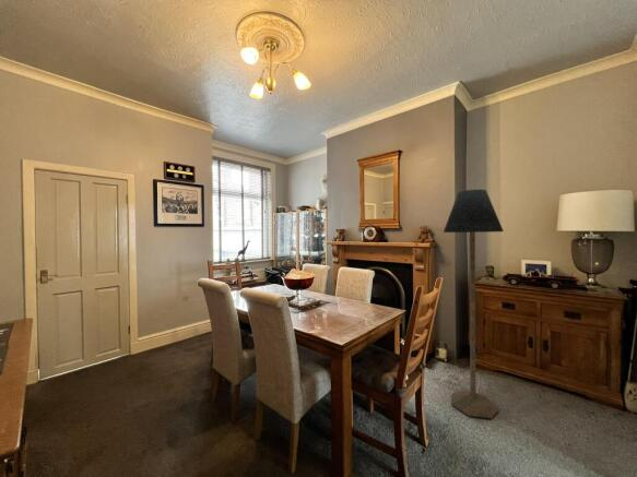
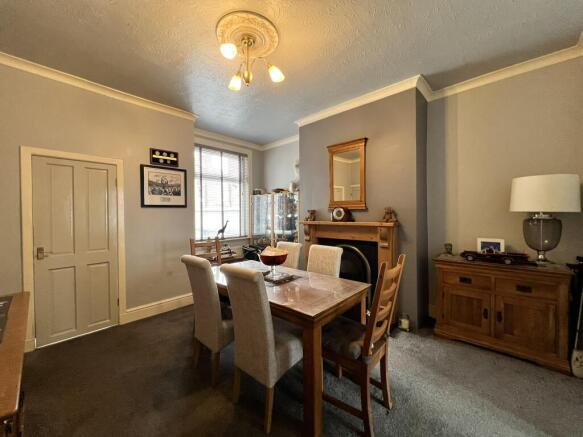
- floor lamp (472, 298)
